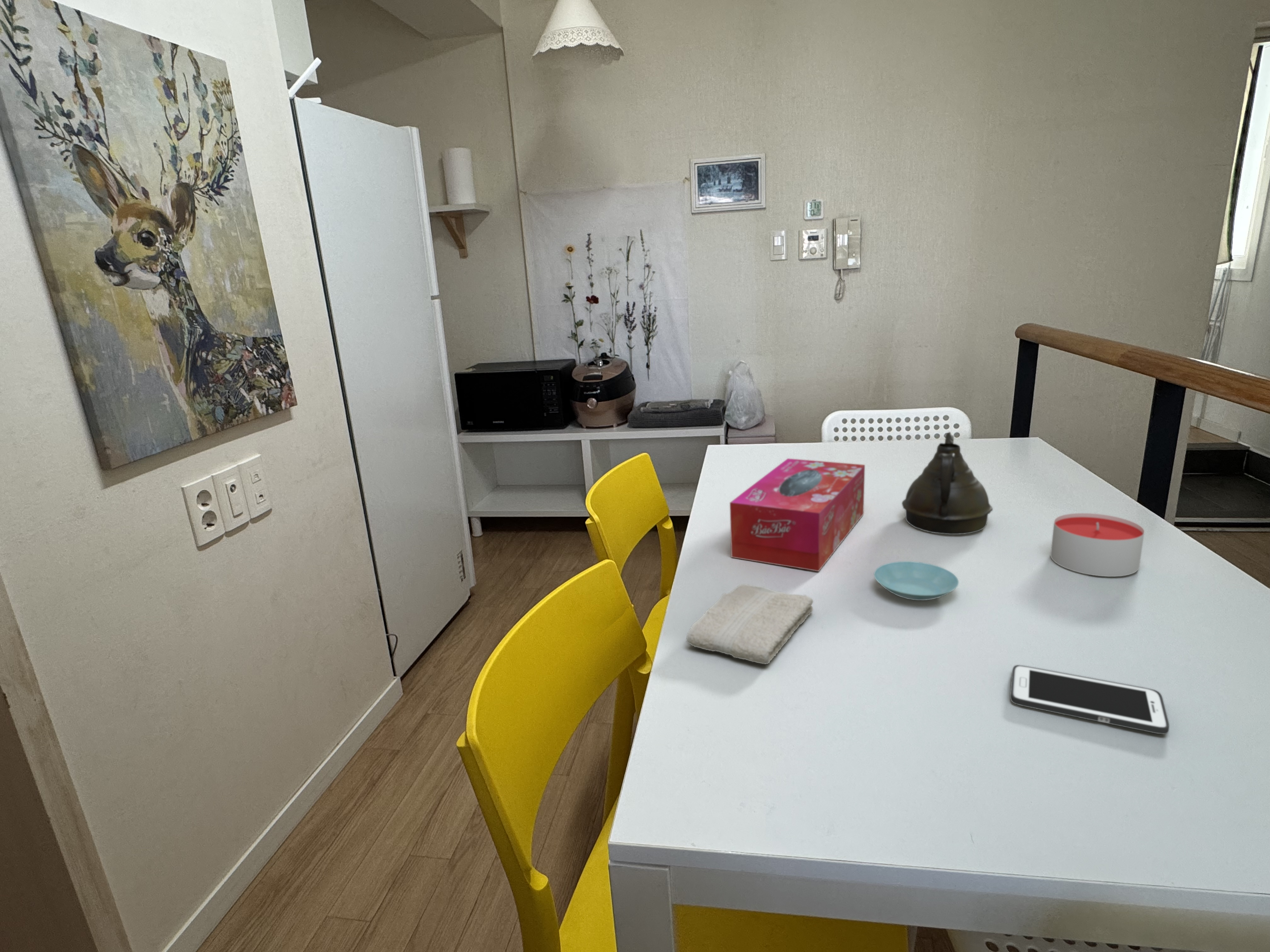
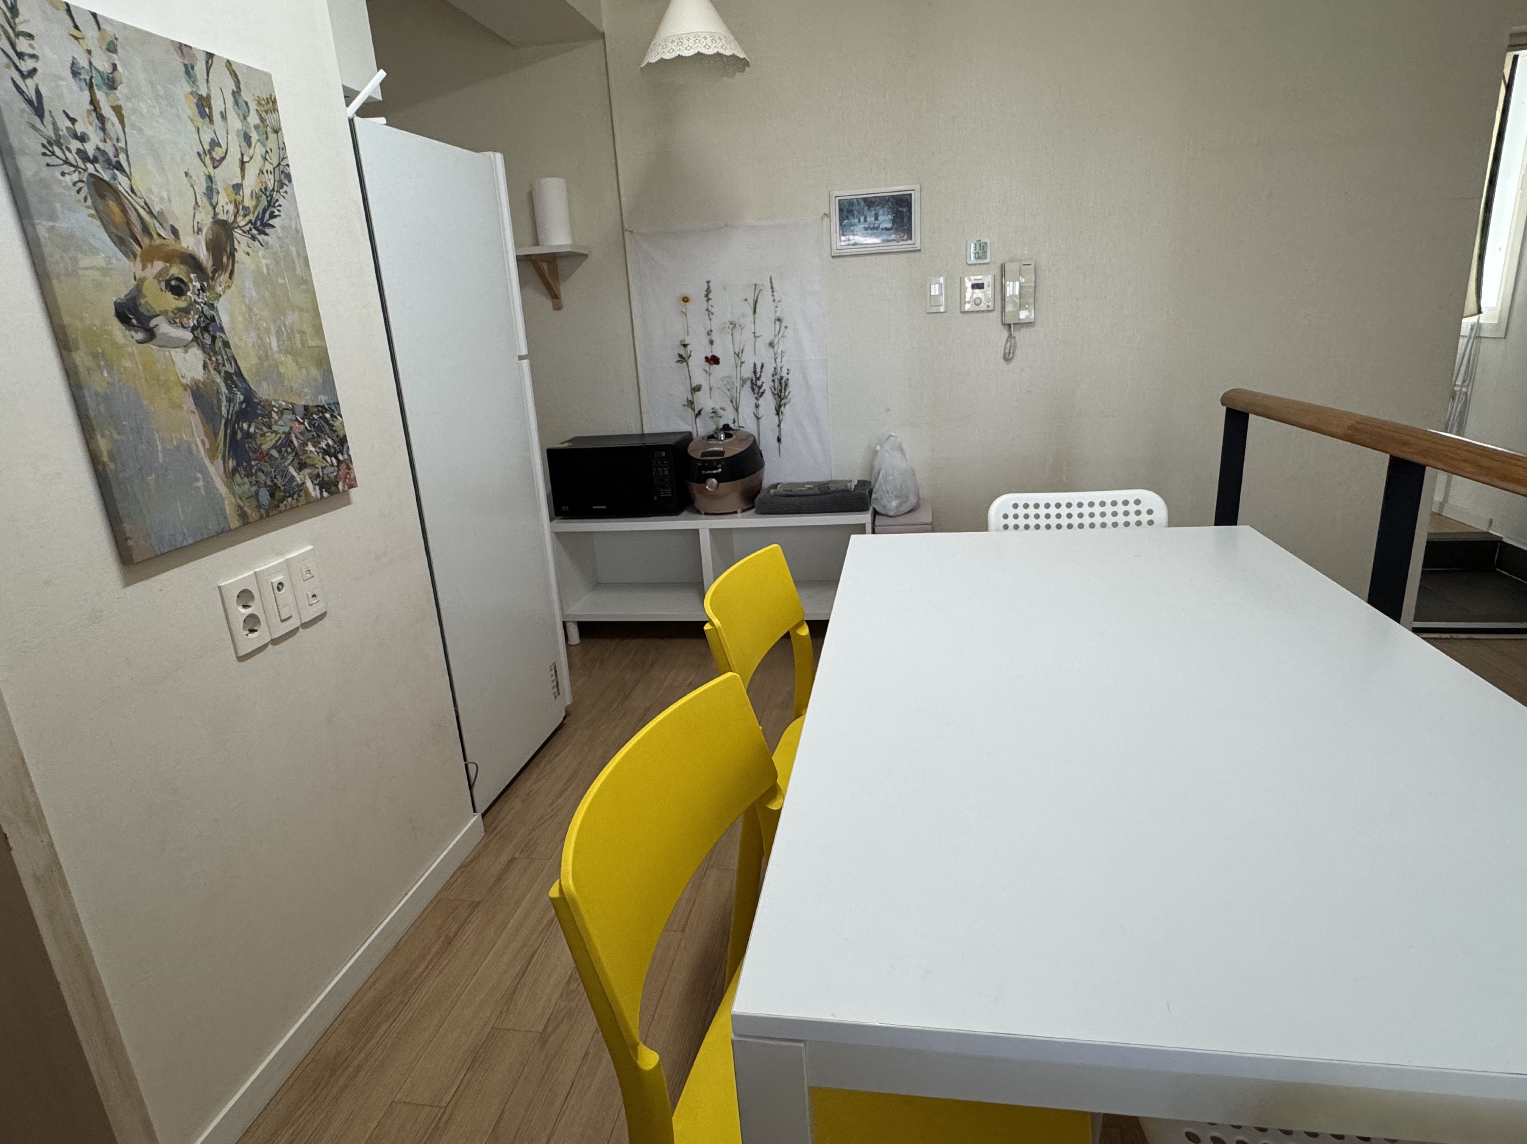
- teapot (949, 479)
- tissue box (801, 508)
- washcloth (753, 619)
- cell phone (1085, 697)
- saucer (915, 584)
- candle (1096, 542)
